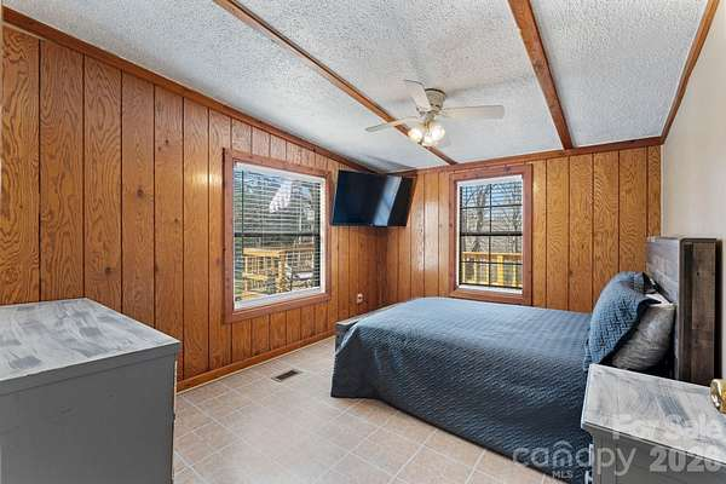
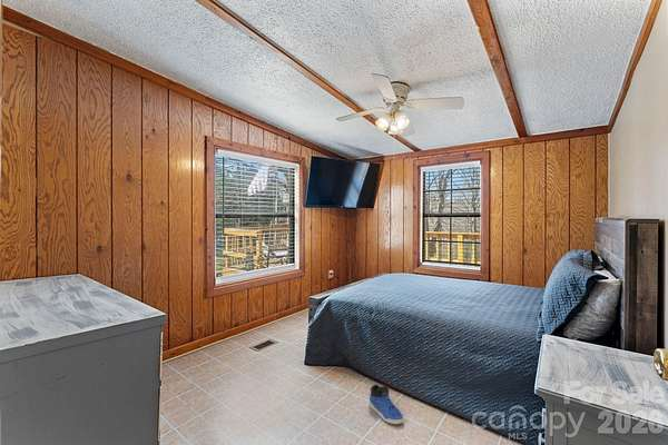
+ sneaker (385, 400)
